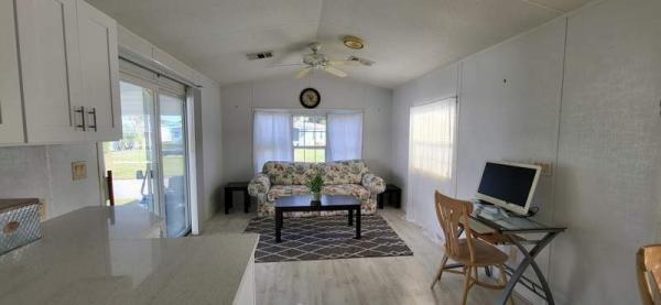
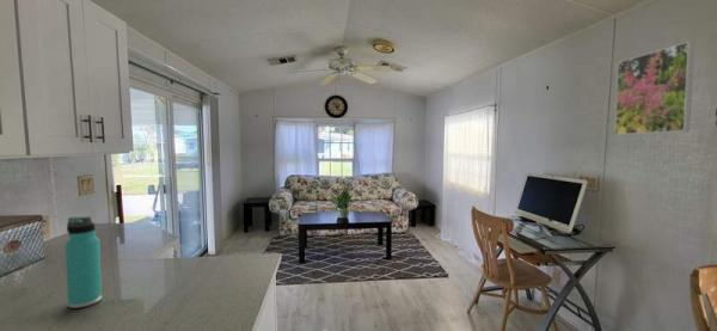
+ thermos bottle (84, 259)
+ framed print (650, 93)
